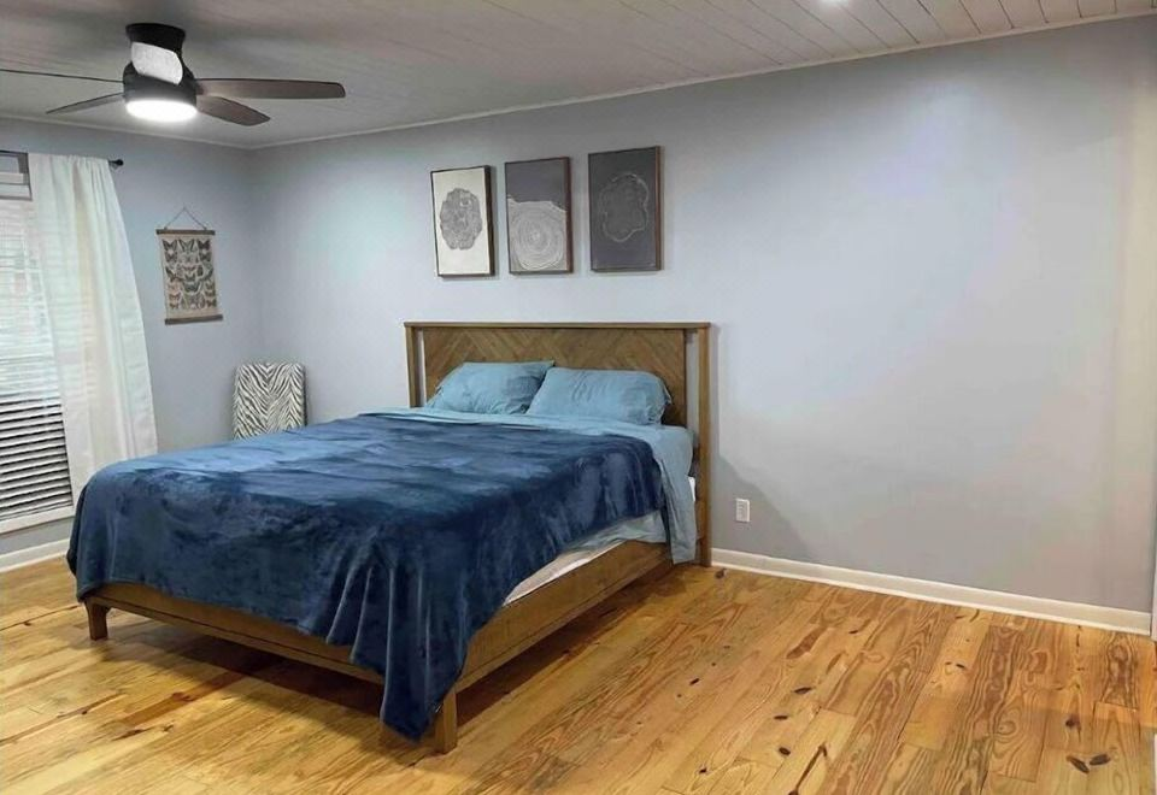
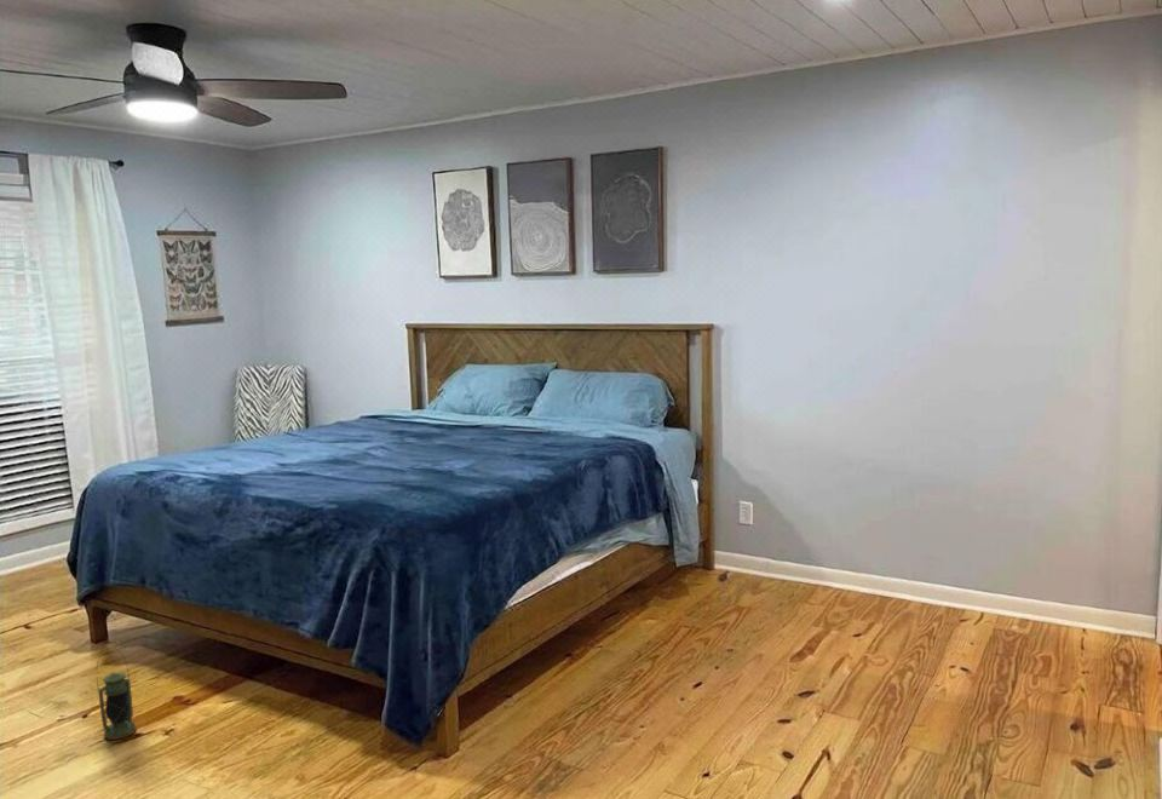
+ lantern (115, 688)
